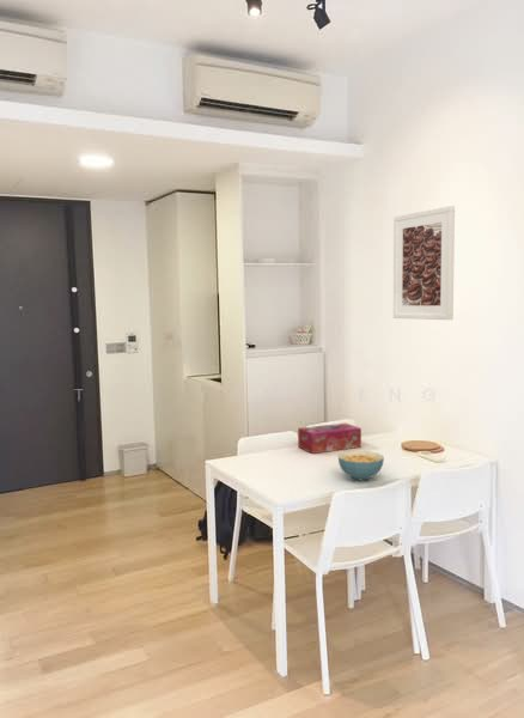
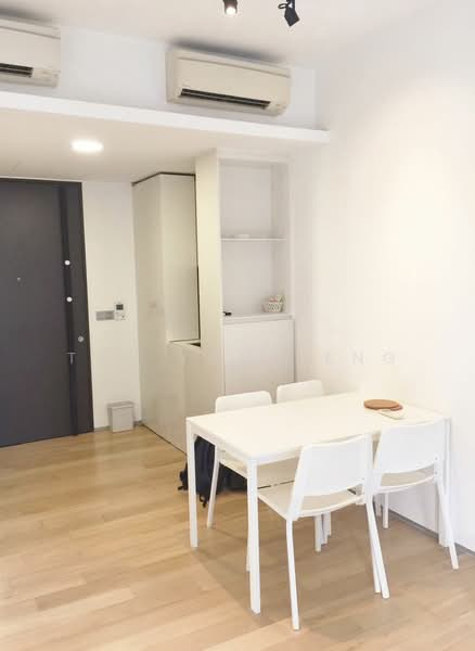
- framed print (421, 266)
- cereal bowl (360, 467)
- tissue box (329, 437)
